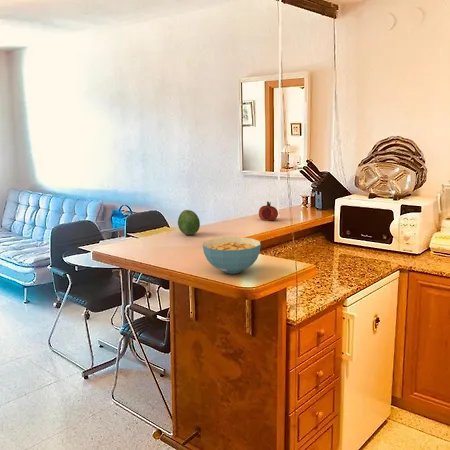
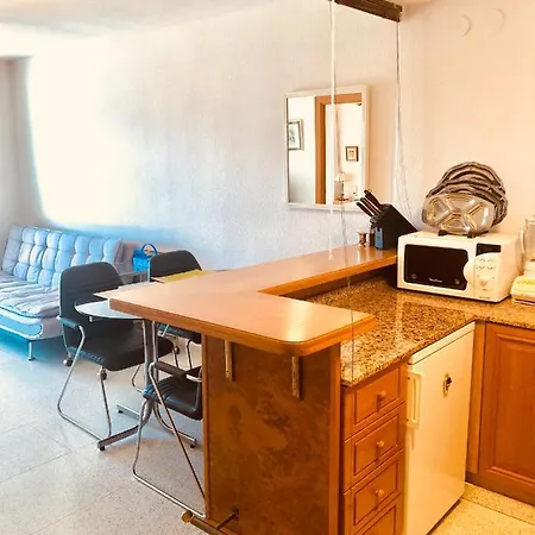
- fruit (189, 221)
- cereal bowl (232, 257)
- fruit (268, 210)
